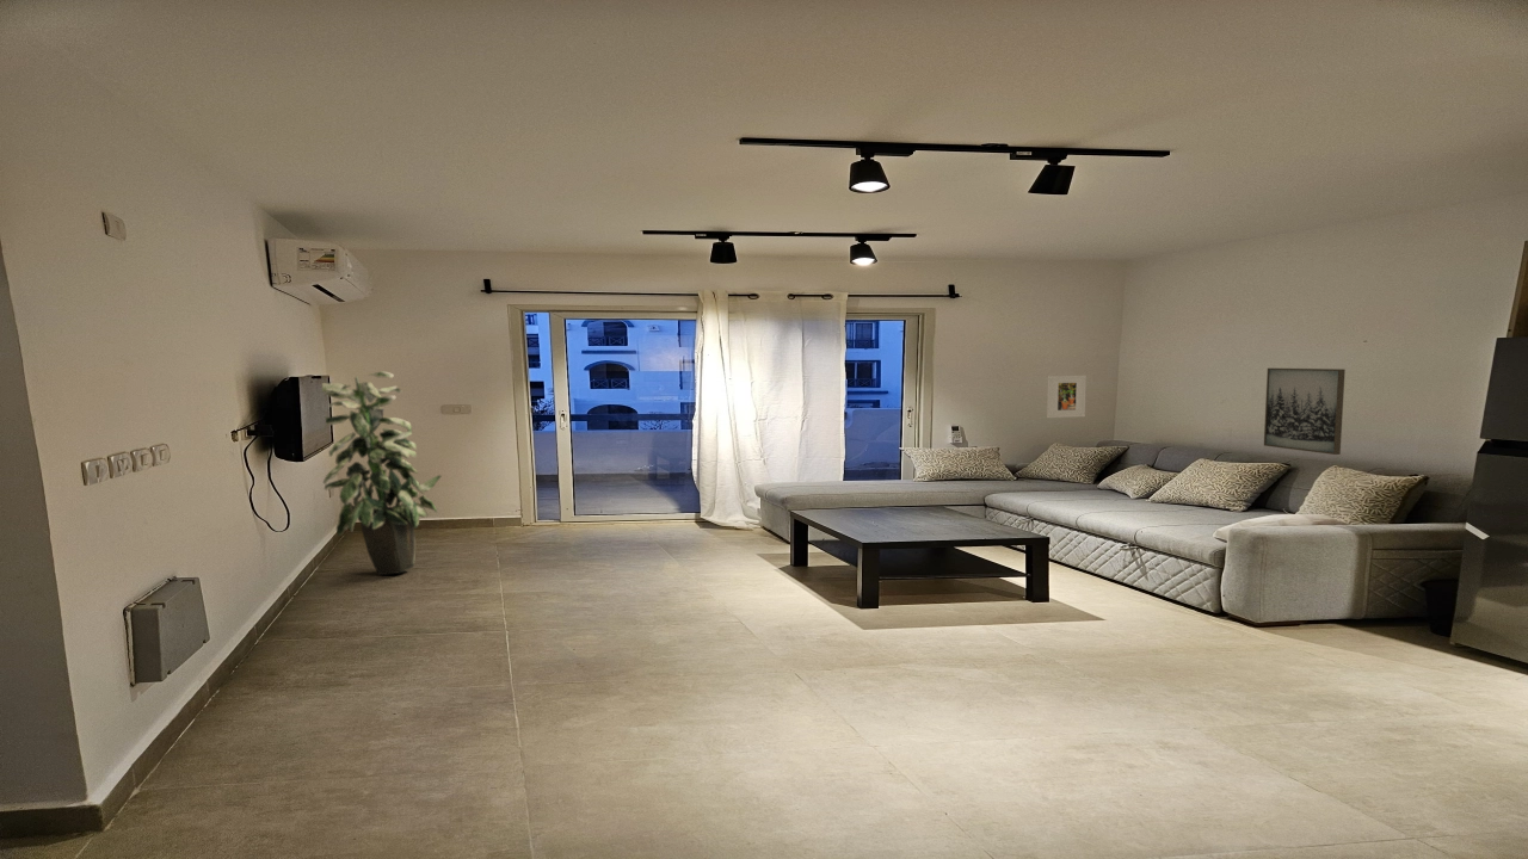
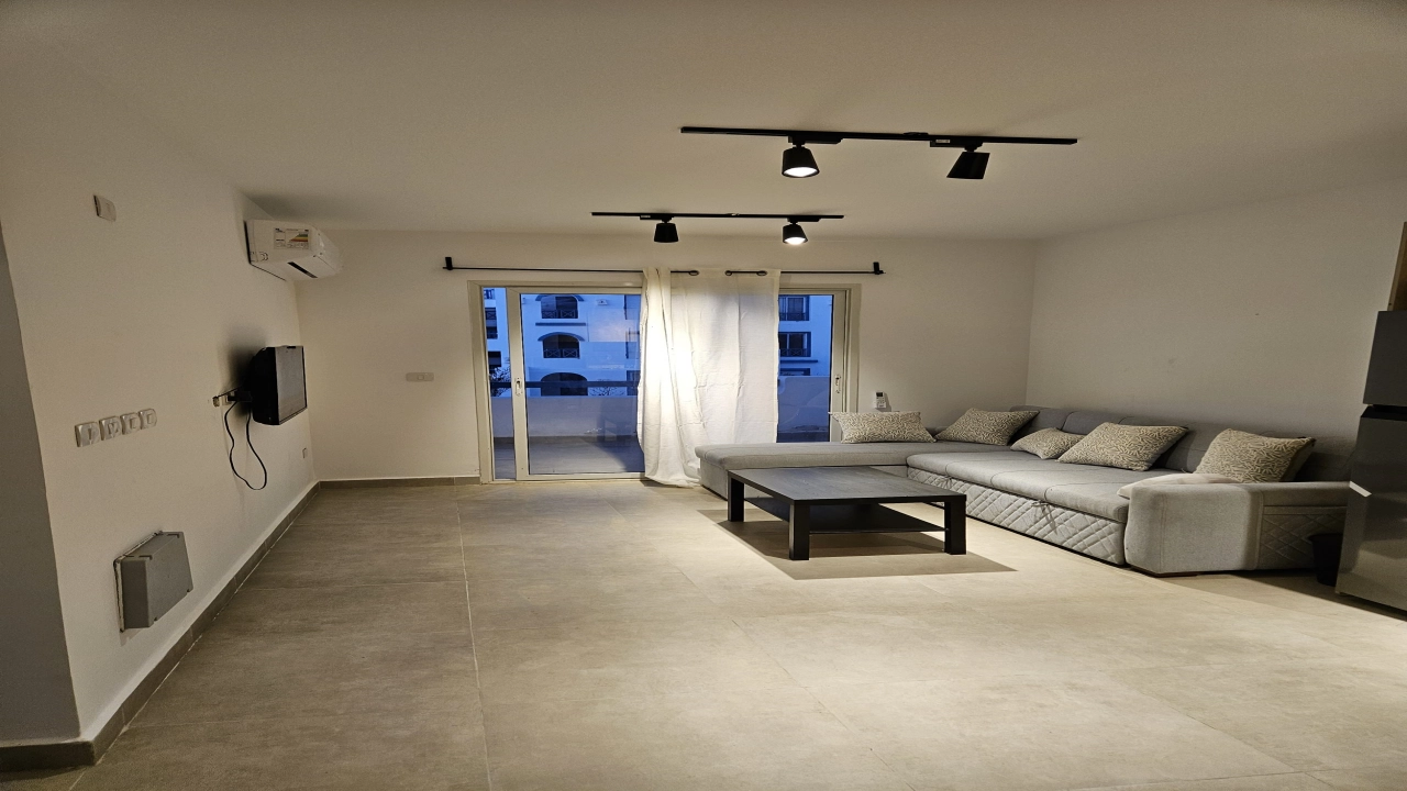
- wall art (1301, 409)
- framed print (1066, 396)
- indoor plant (377, 474)
